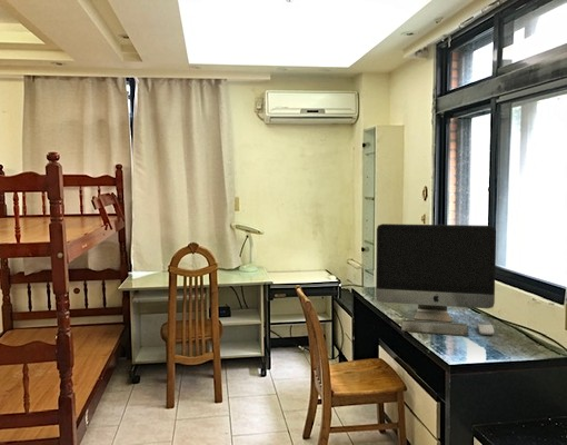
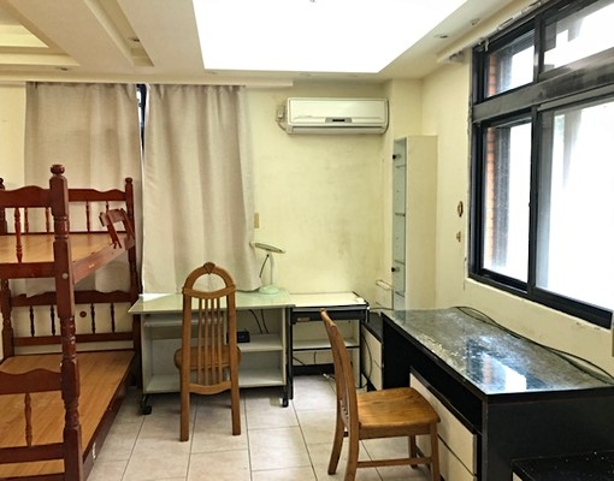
- computer monitor (434, 274)
